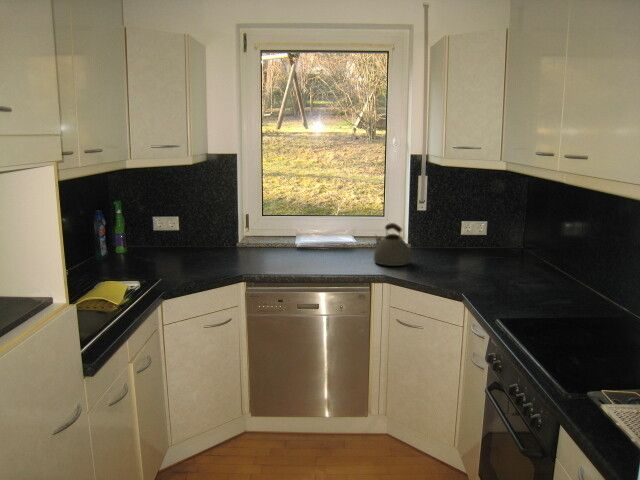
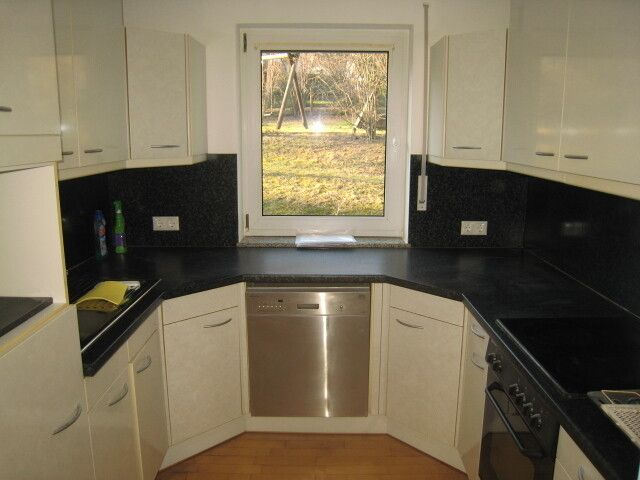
- kettle (389, 242)
